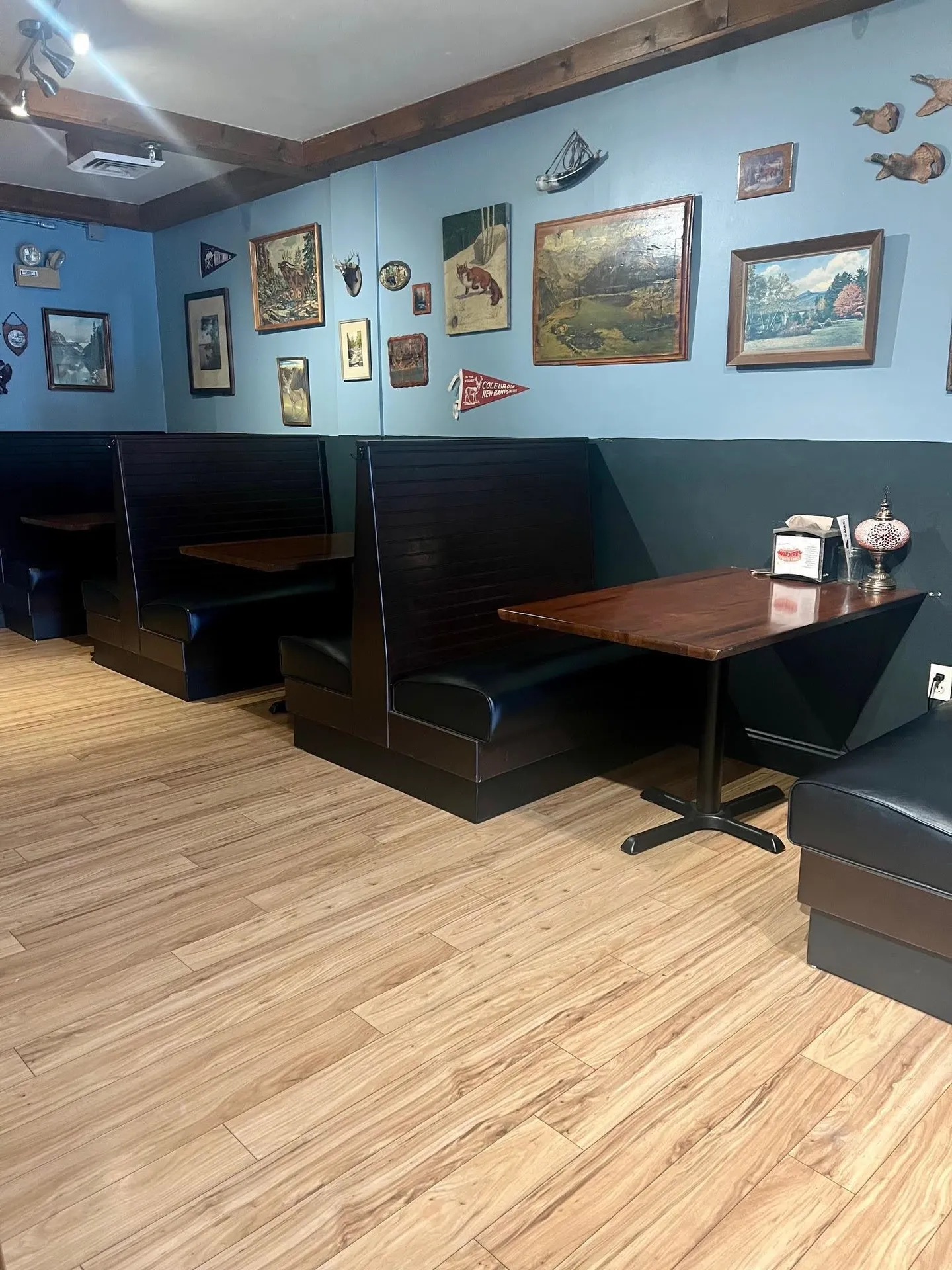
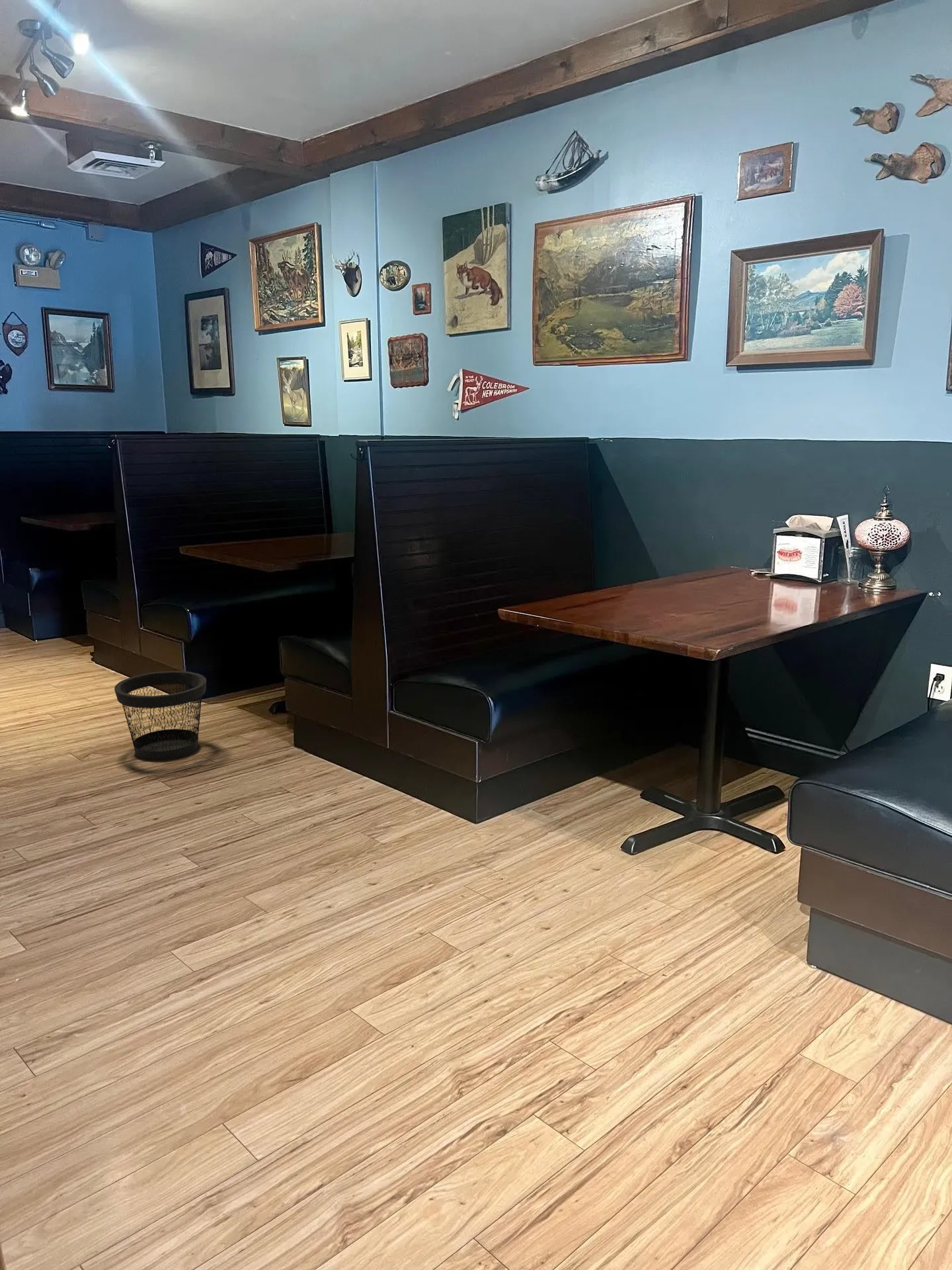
+ wastebasket (164, 716)
